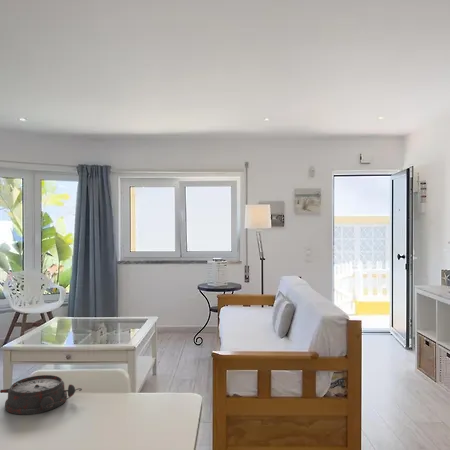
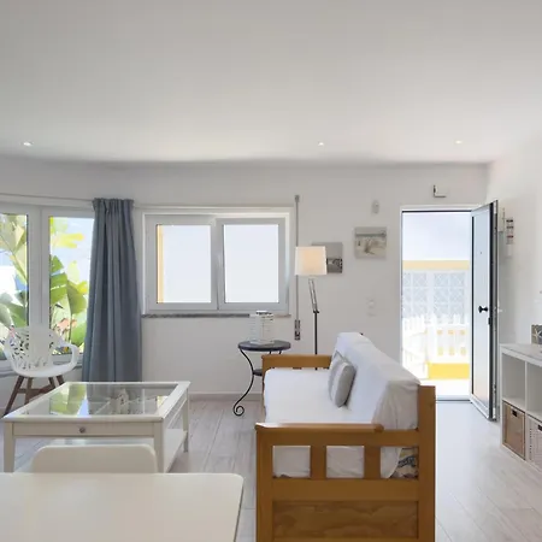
- alarm clock (40, 393)
